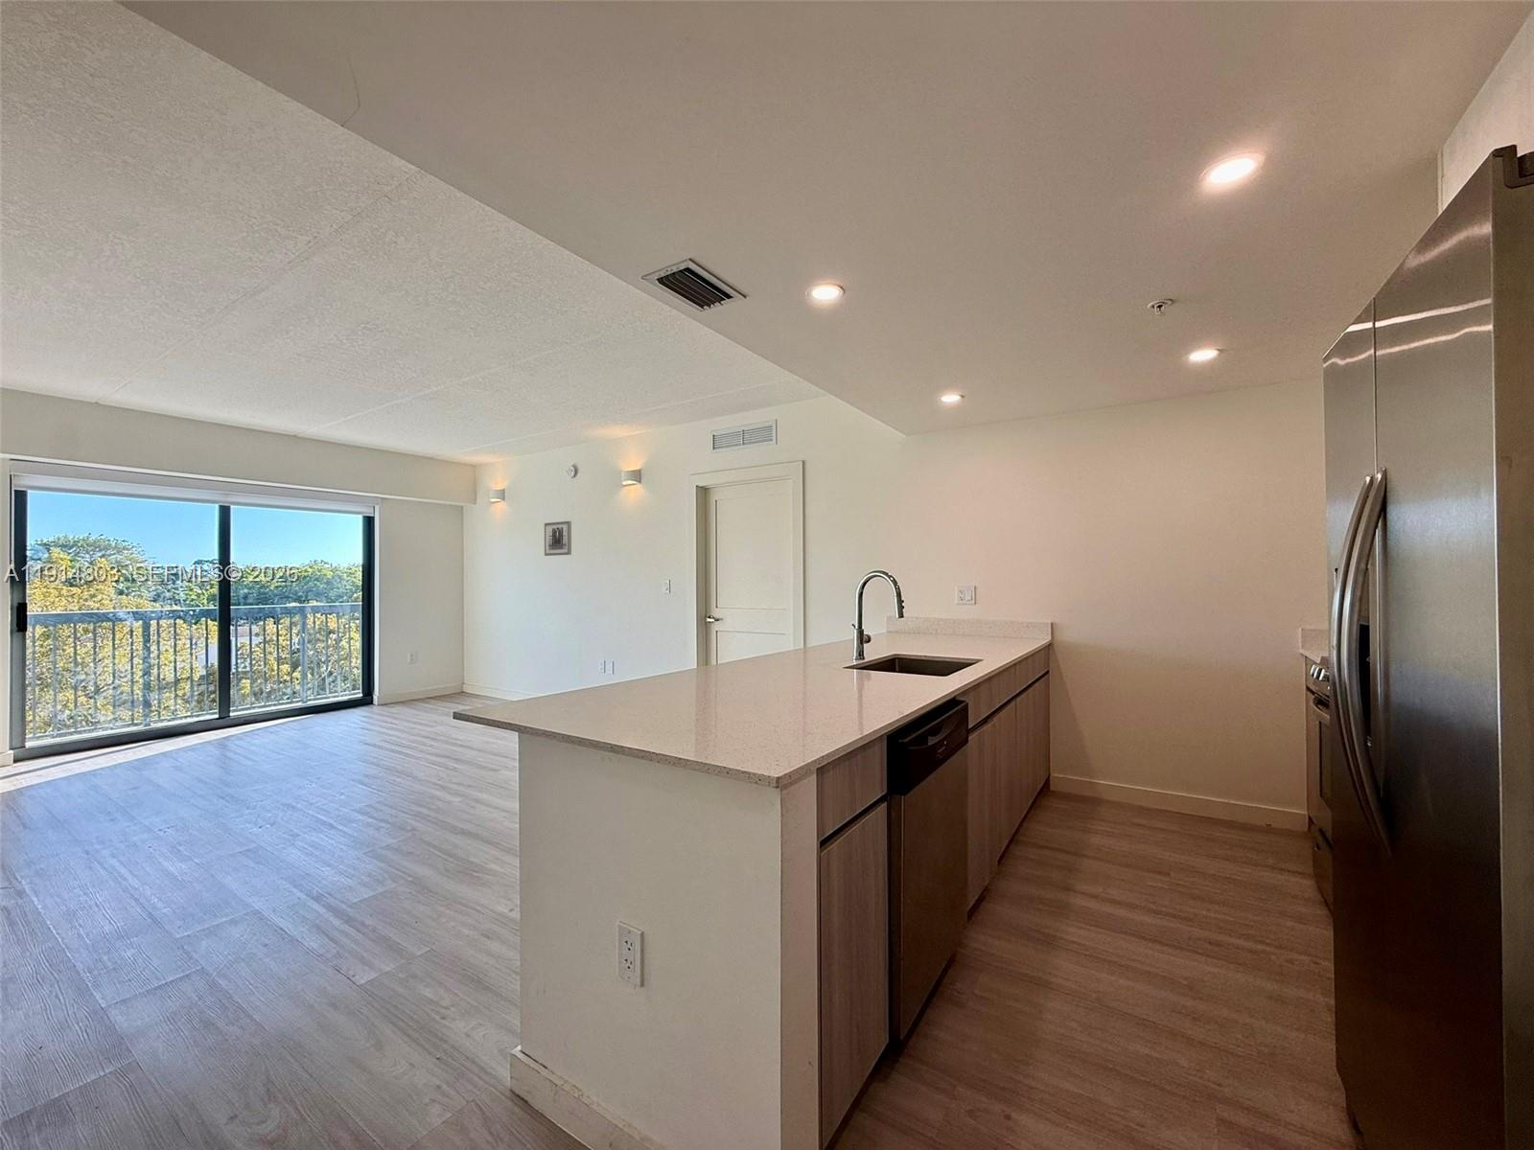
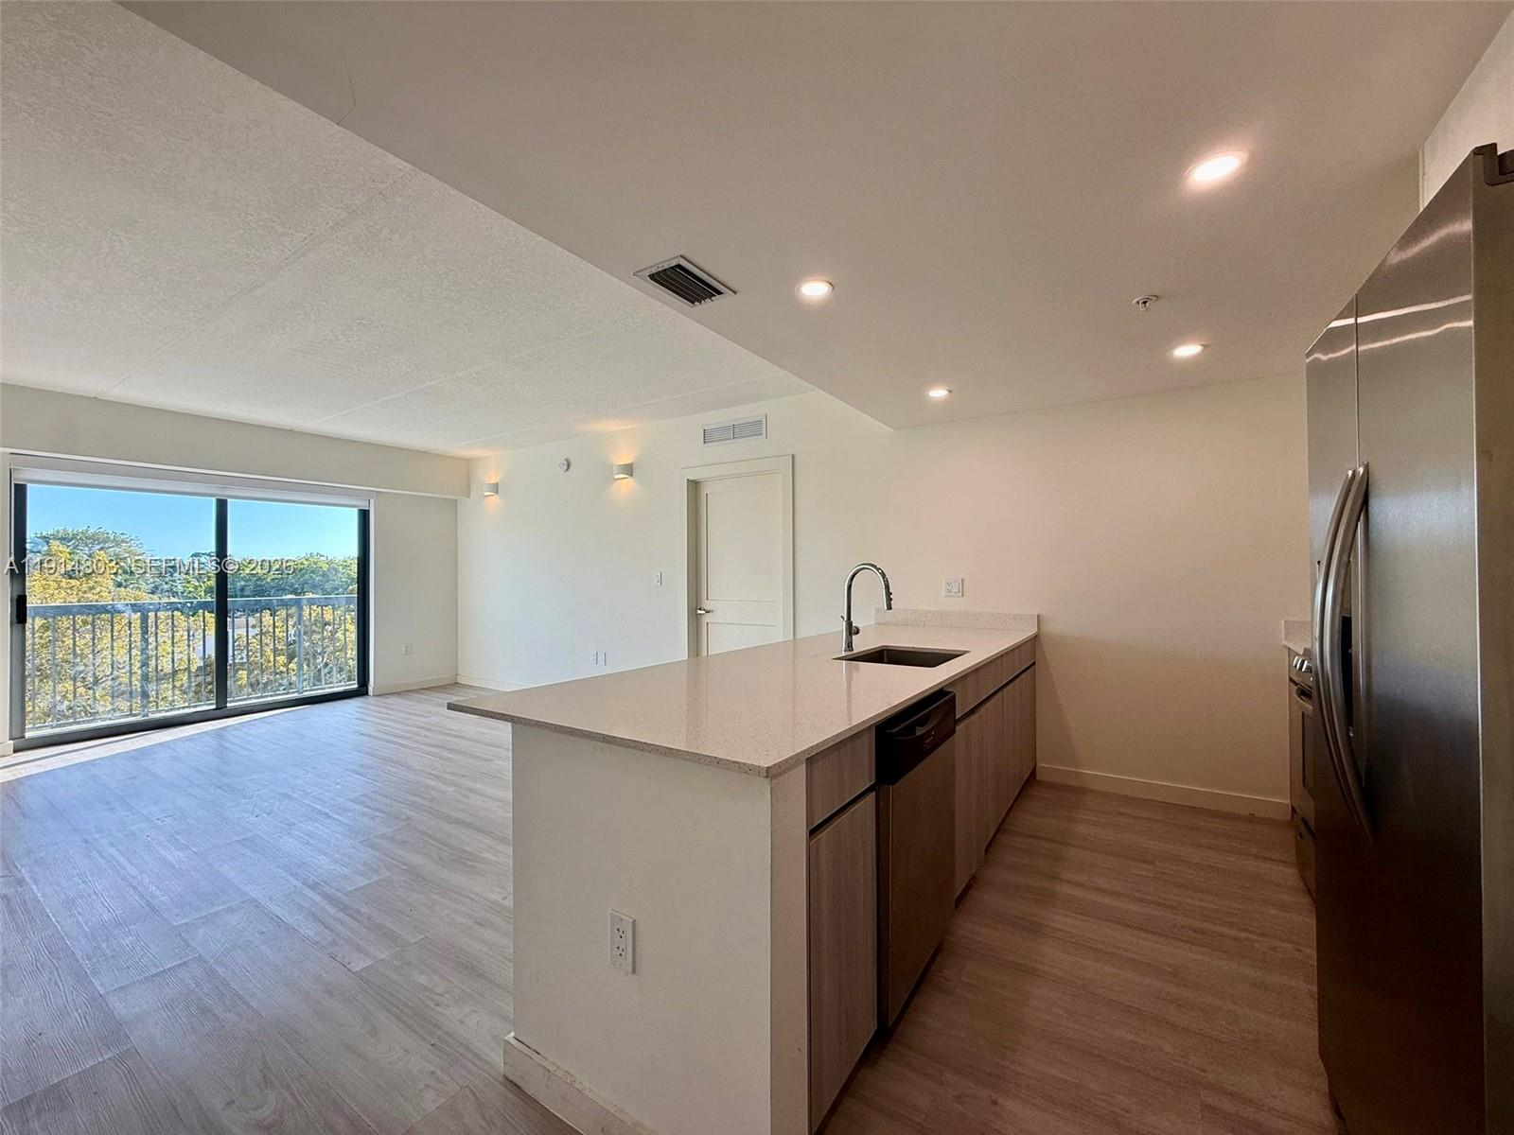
- wall art (557, 539)
